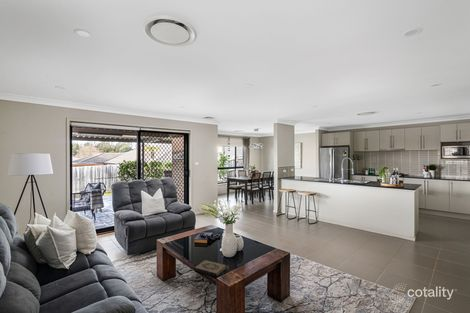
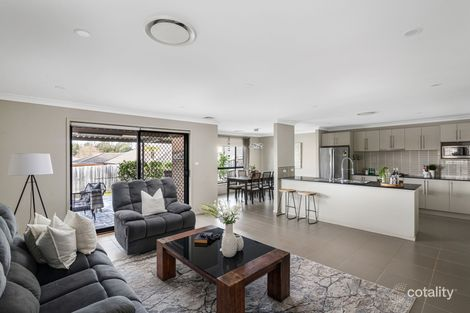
- hardback book (210, 267)
